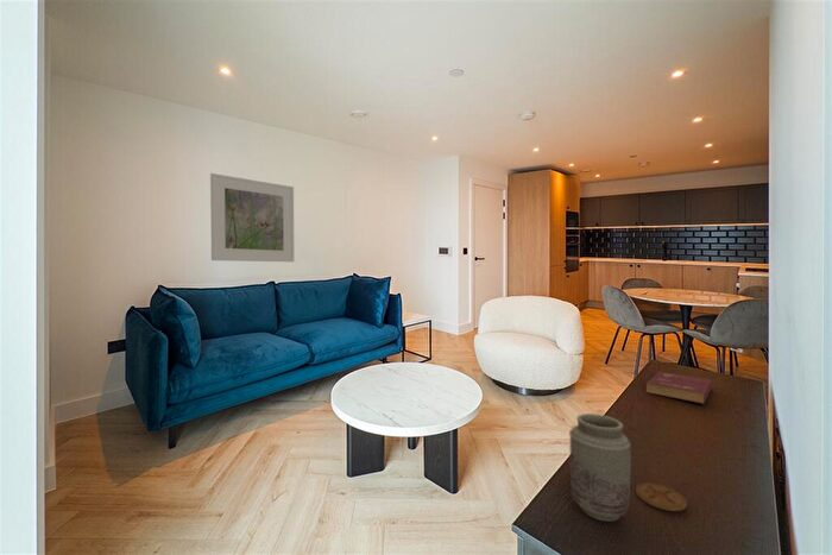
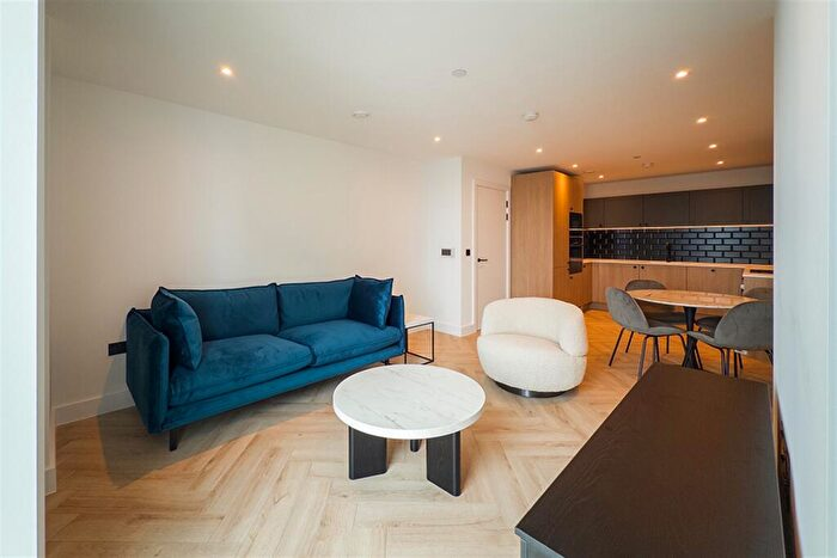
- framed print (256, 221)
- vase (598, 463)
- coaster (660, 496)
- book (679, 385)
